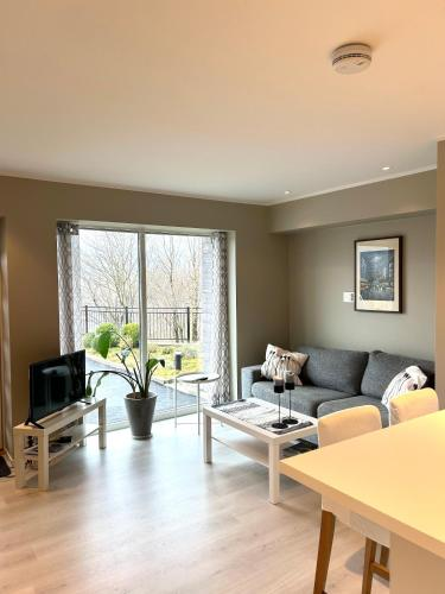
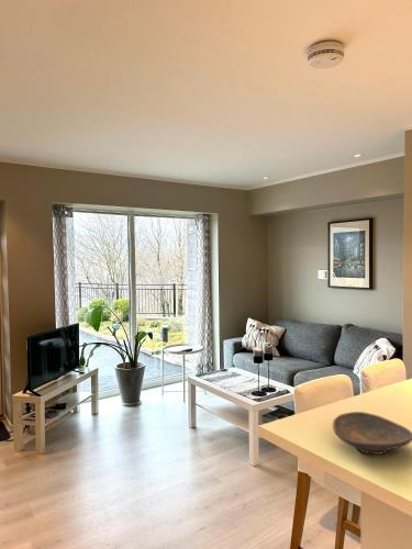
+ decorative bowl (371, 436)
